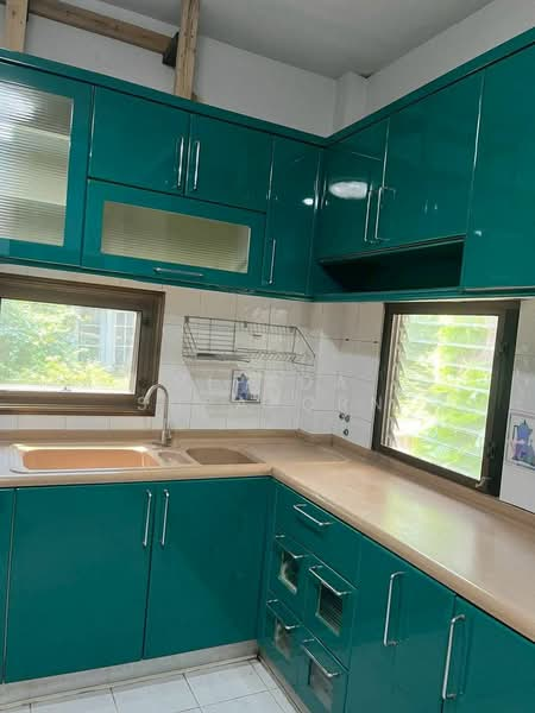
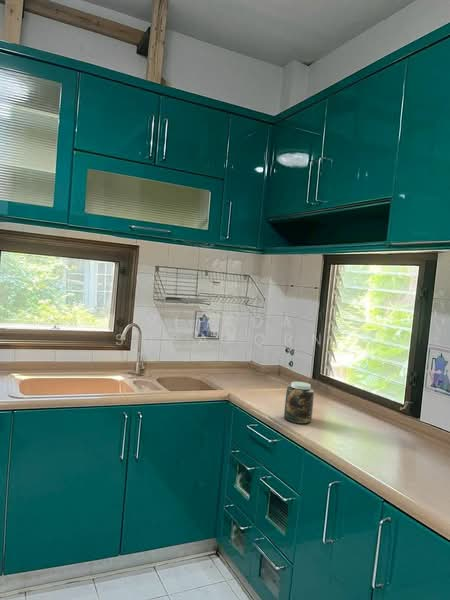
+ jar (299, 401)
